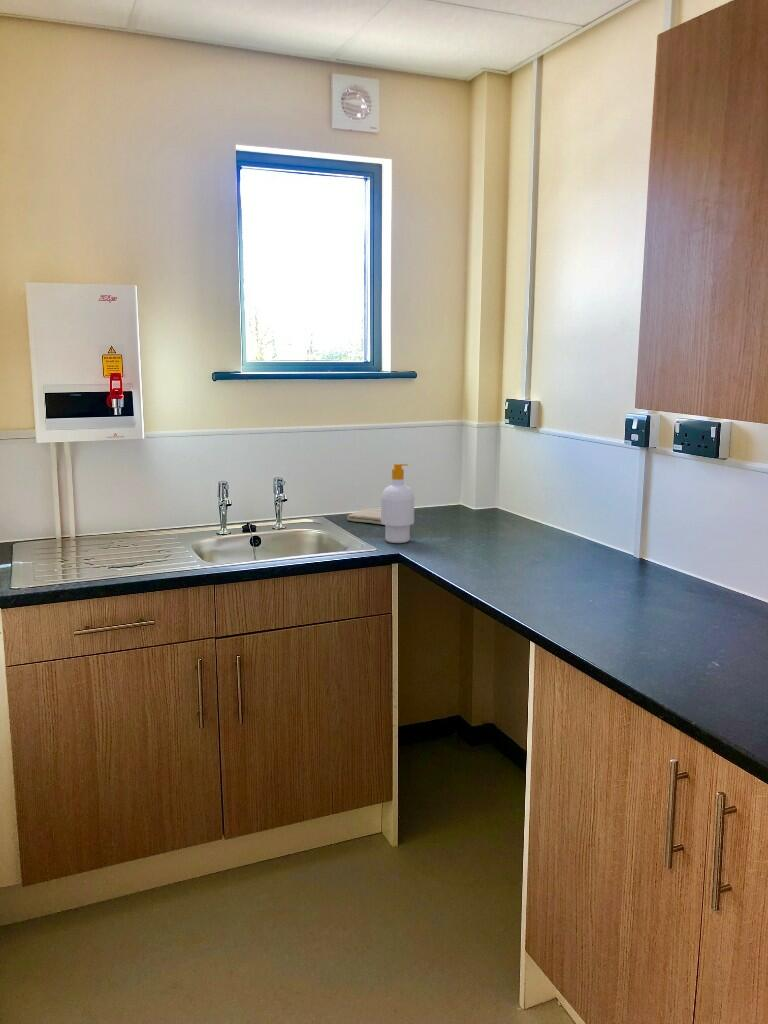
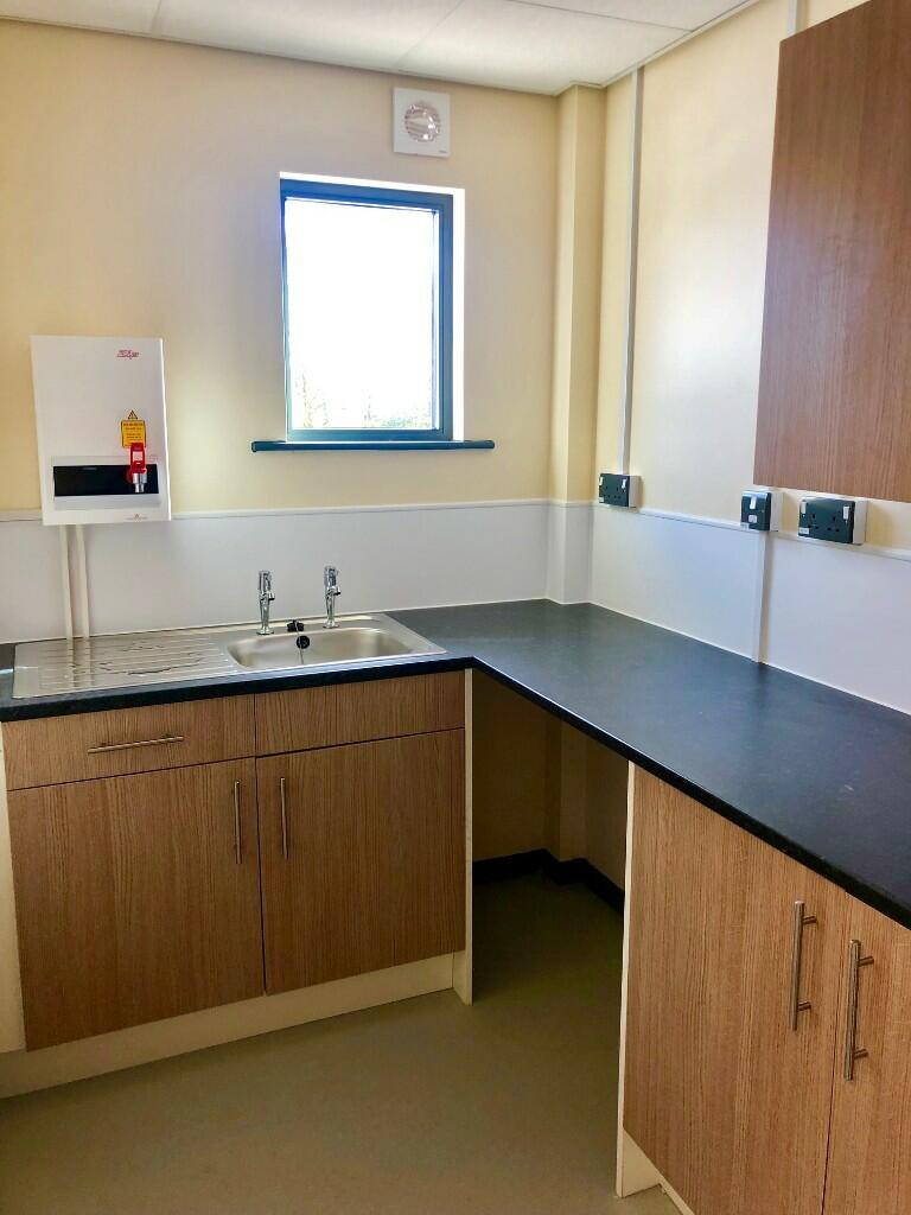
- washcloth (376, 516)
- soap bottle (397, 502)
